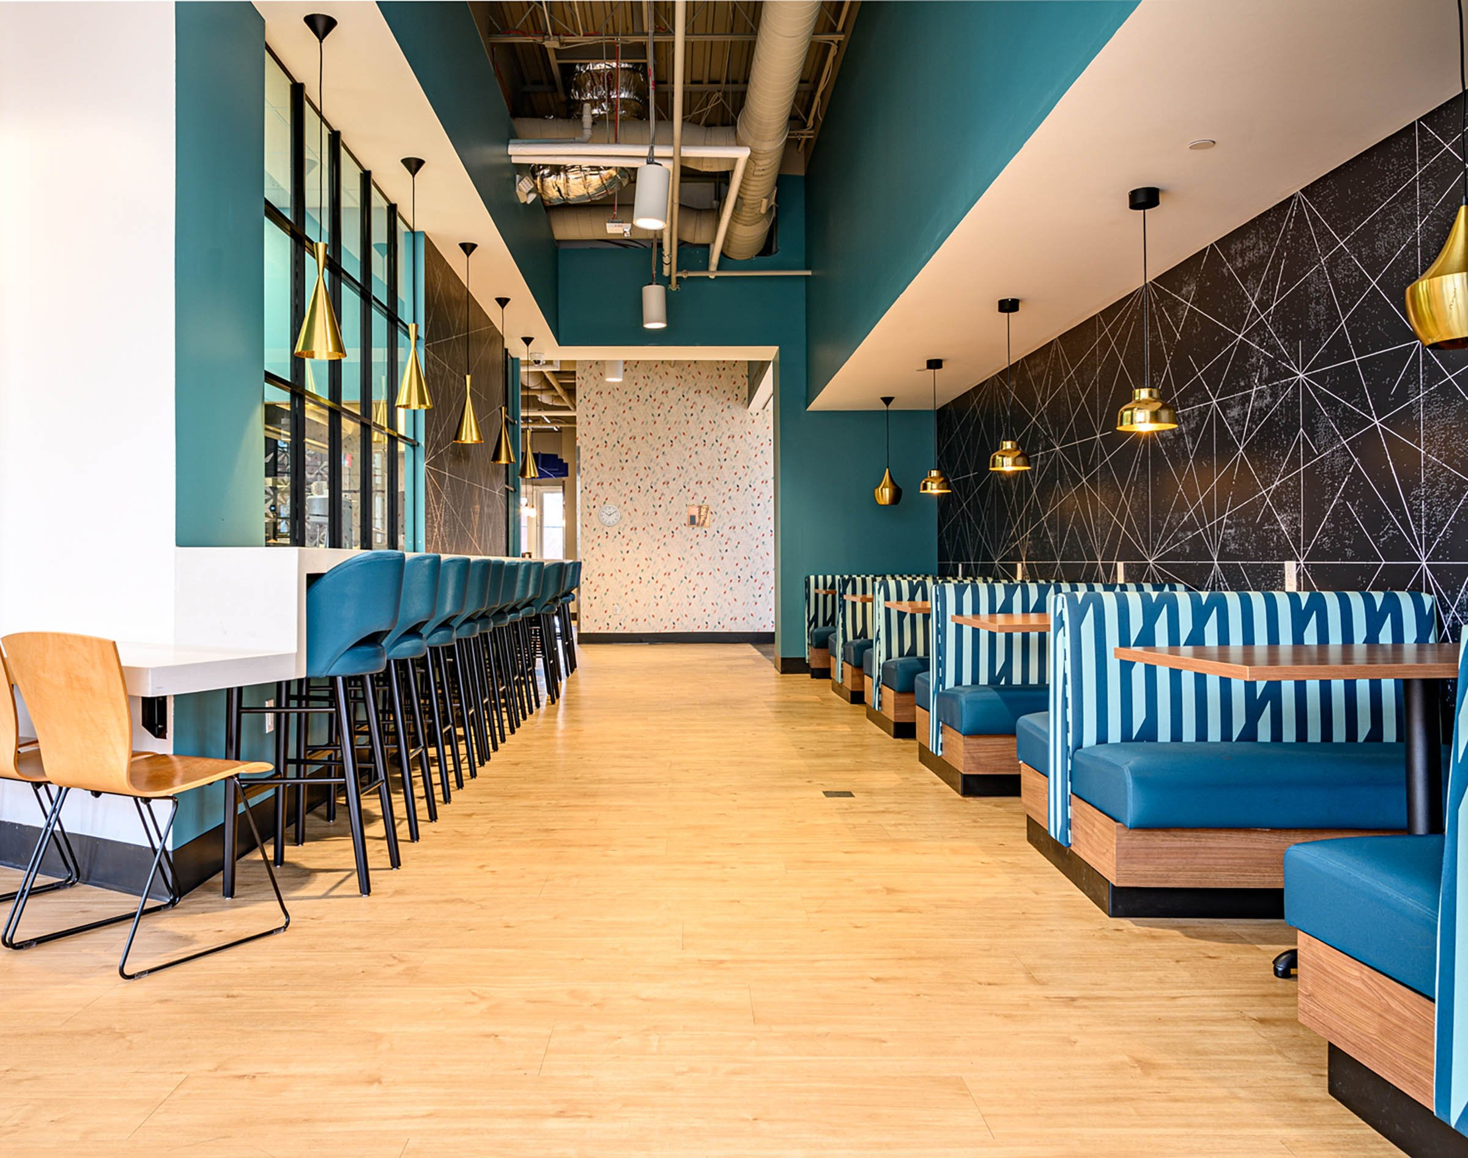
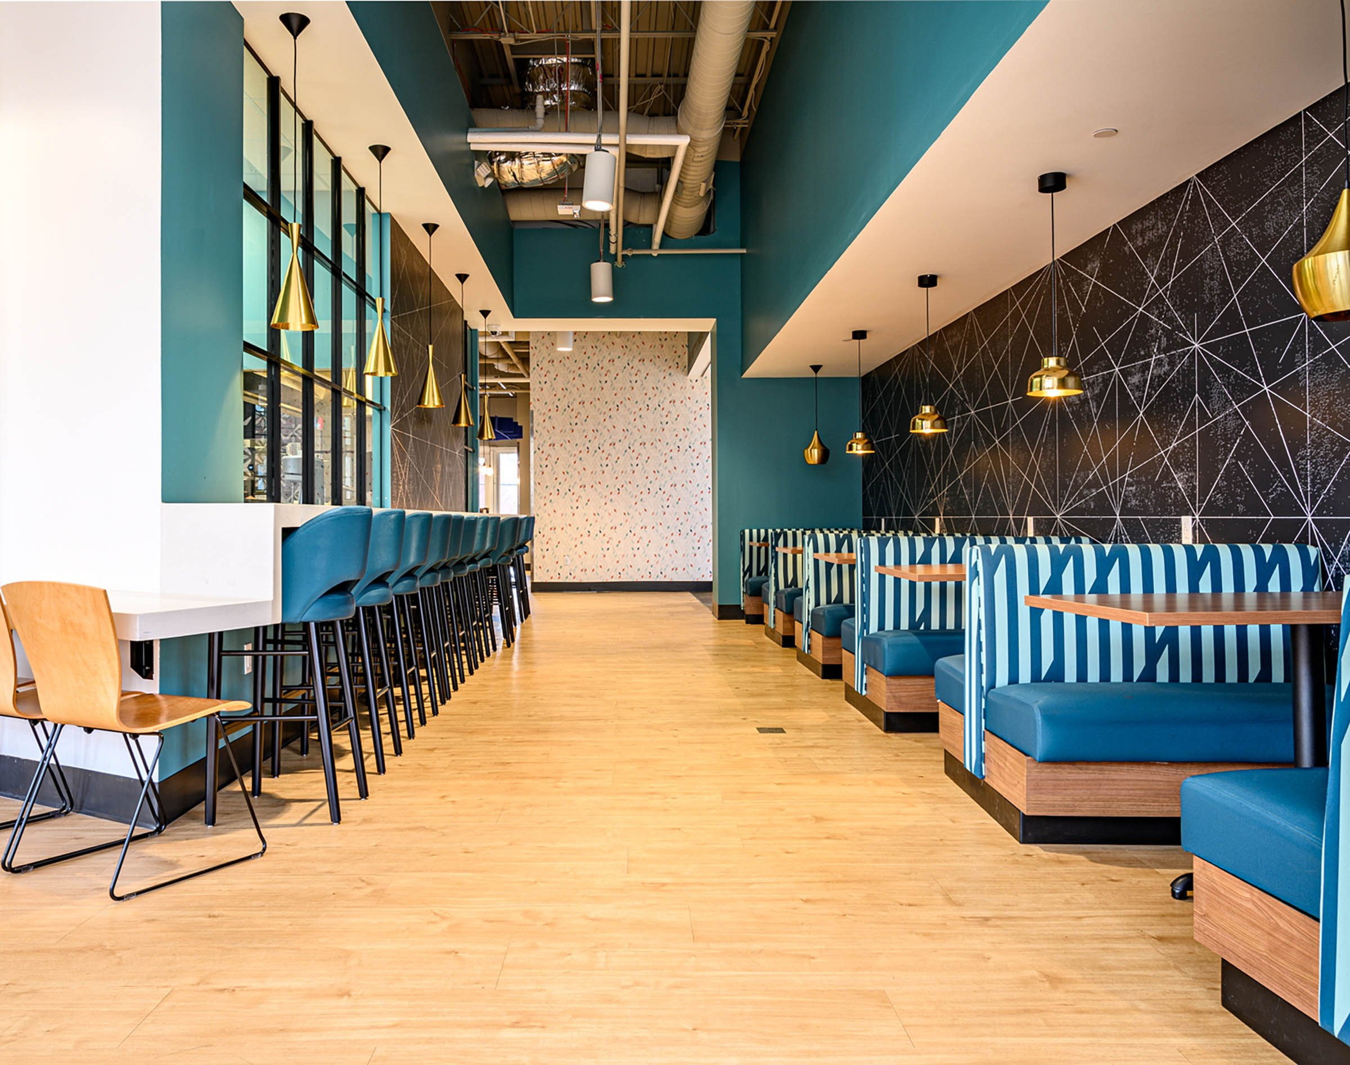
- wall clock (609, 516)
- wall art (698, 516)
